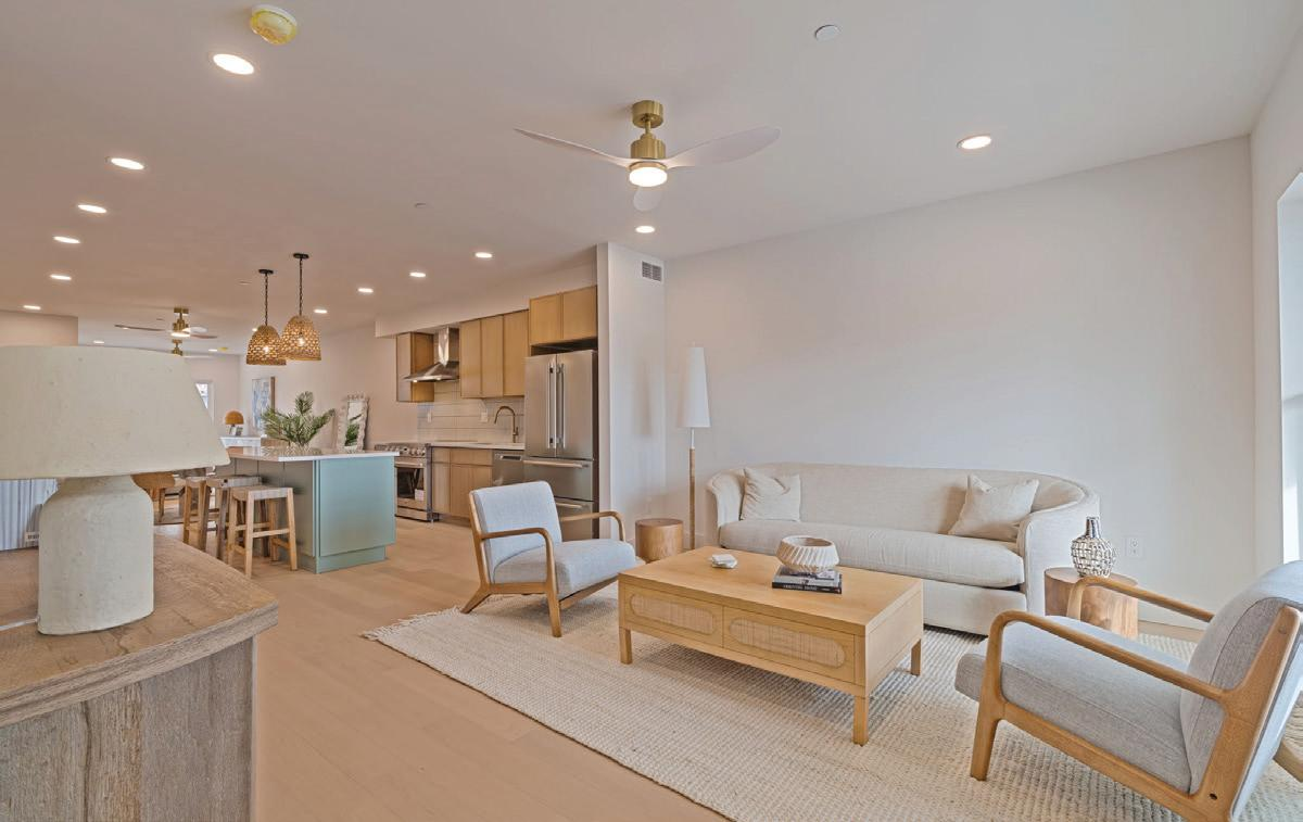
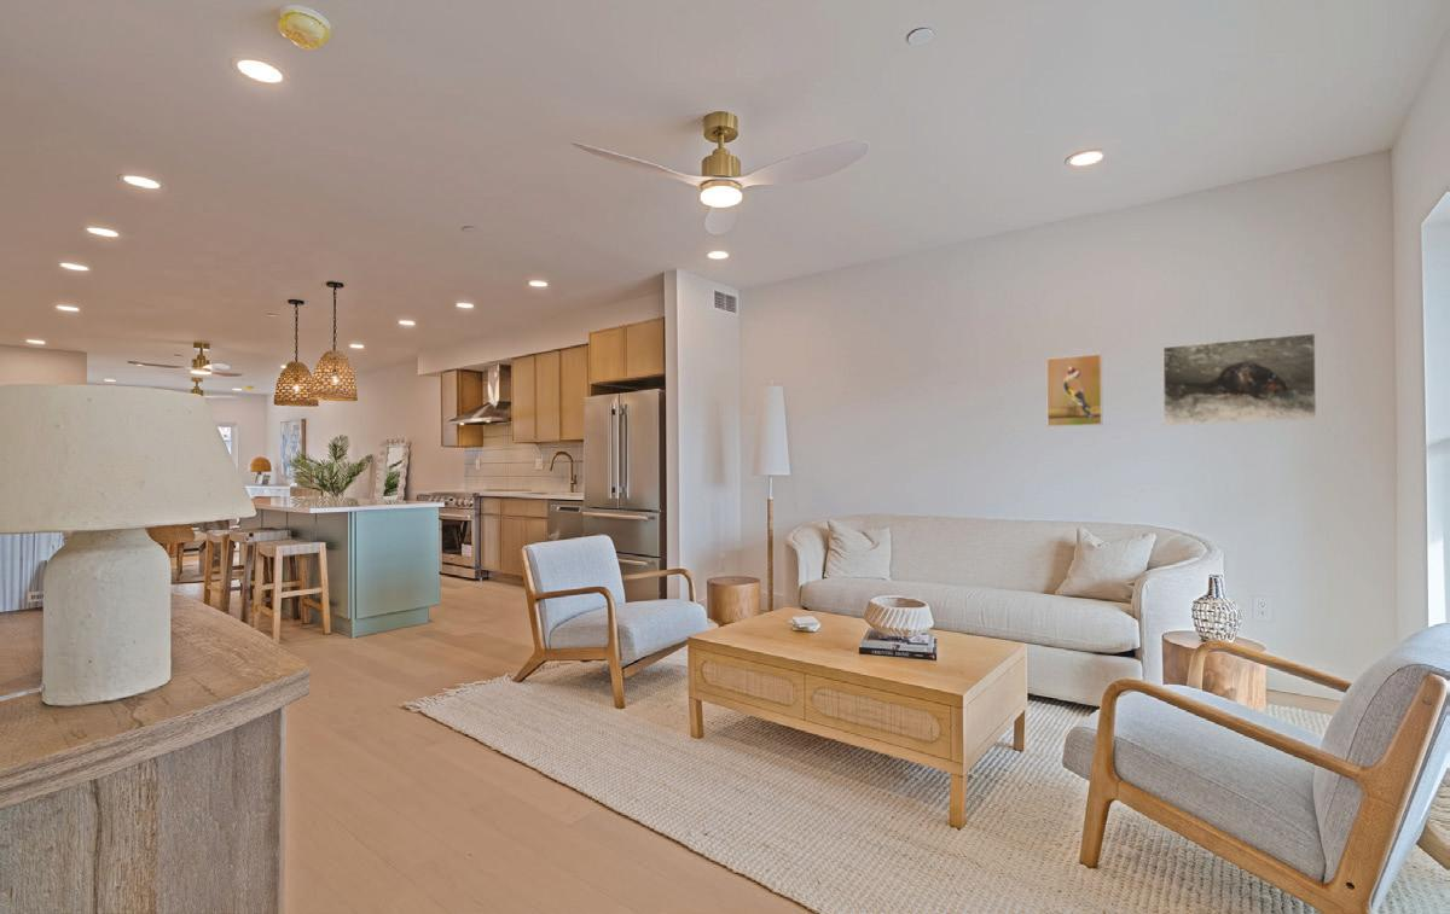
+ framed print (1235, 382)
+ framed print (1073, 390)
